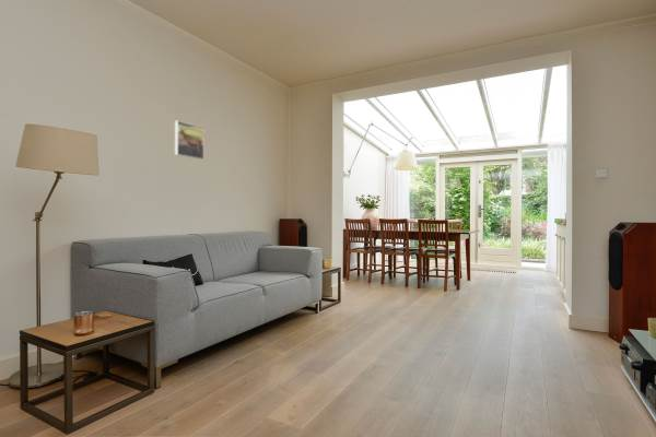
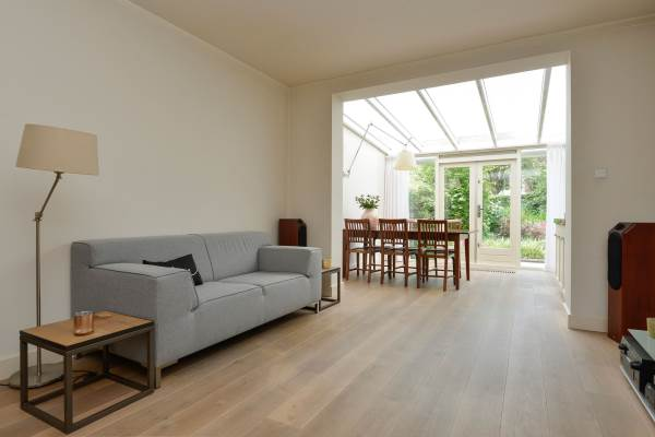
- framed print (189, 140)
